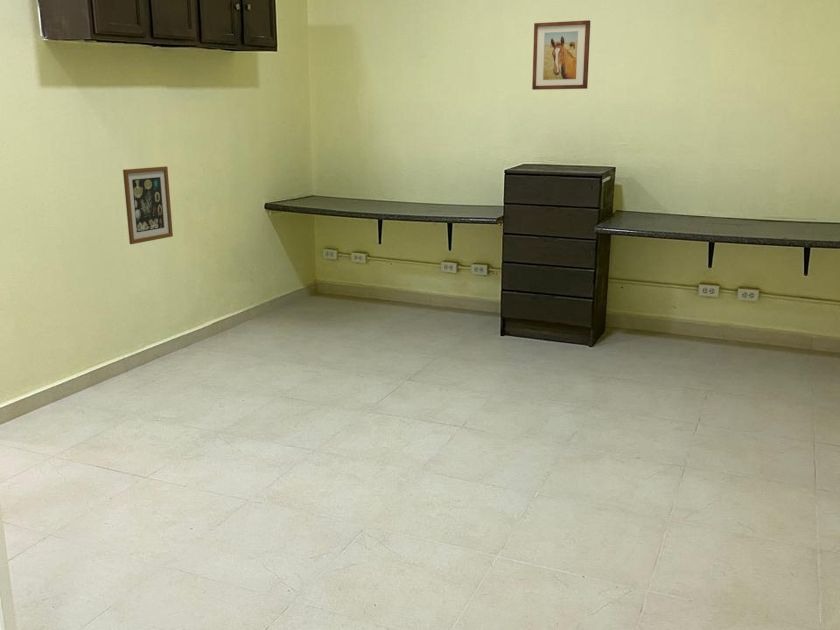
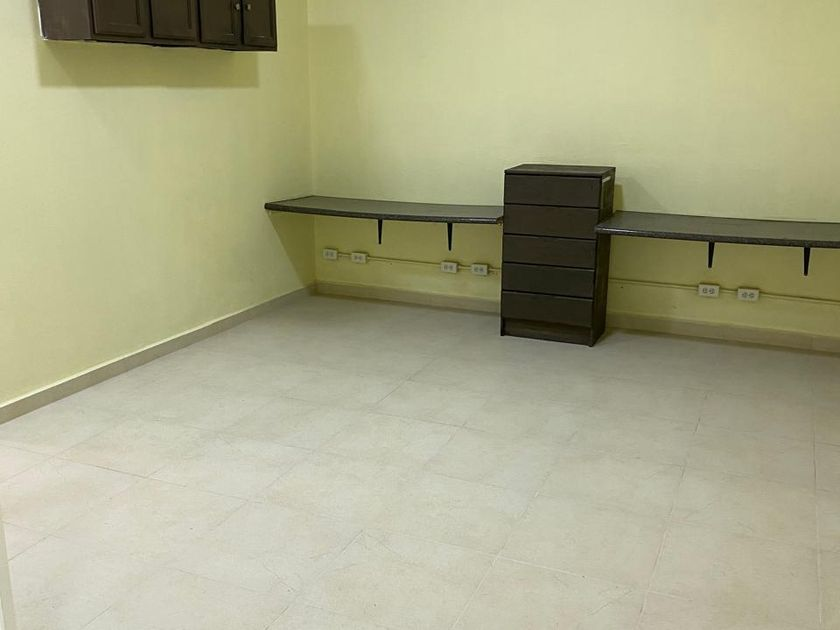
- wall art (148, 204)
- wall art (560, 55)
